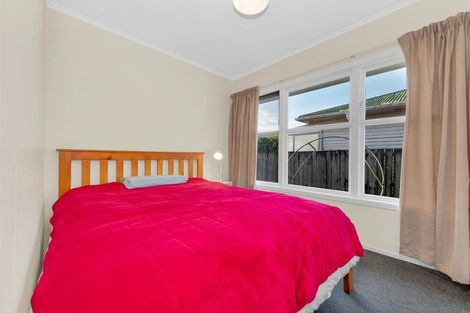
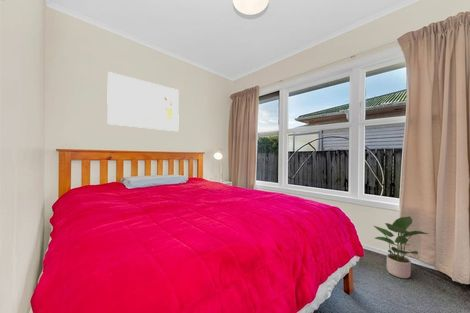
+ potted plant (394, 244)
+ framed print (147, 105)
